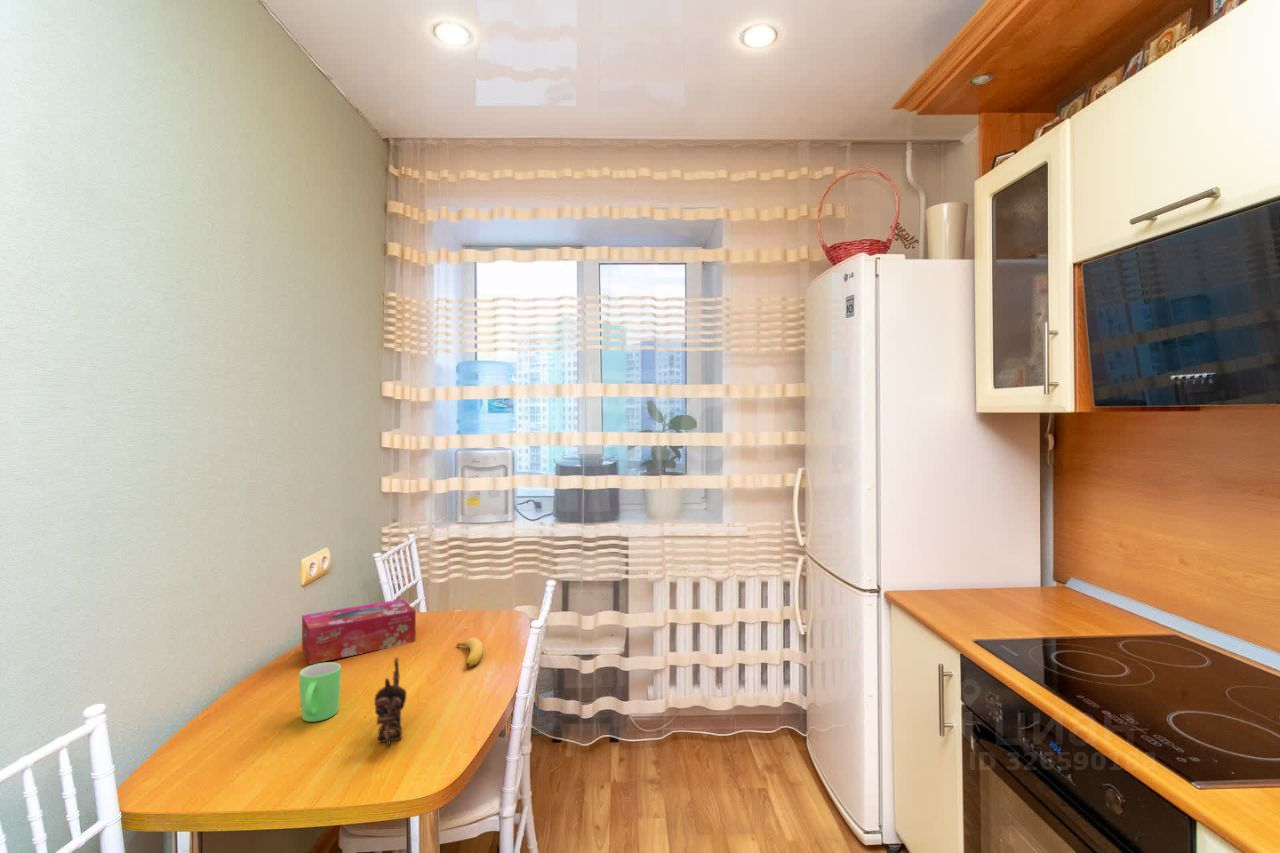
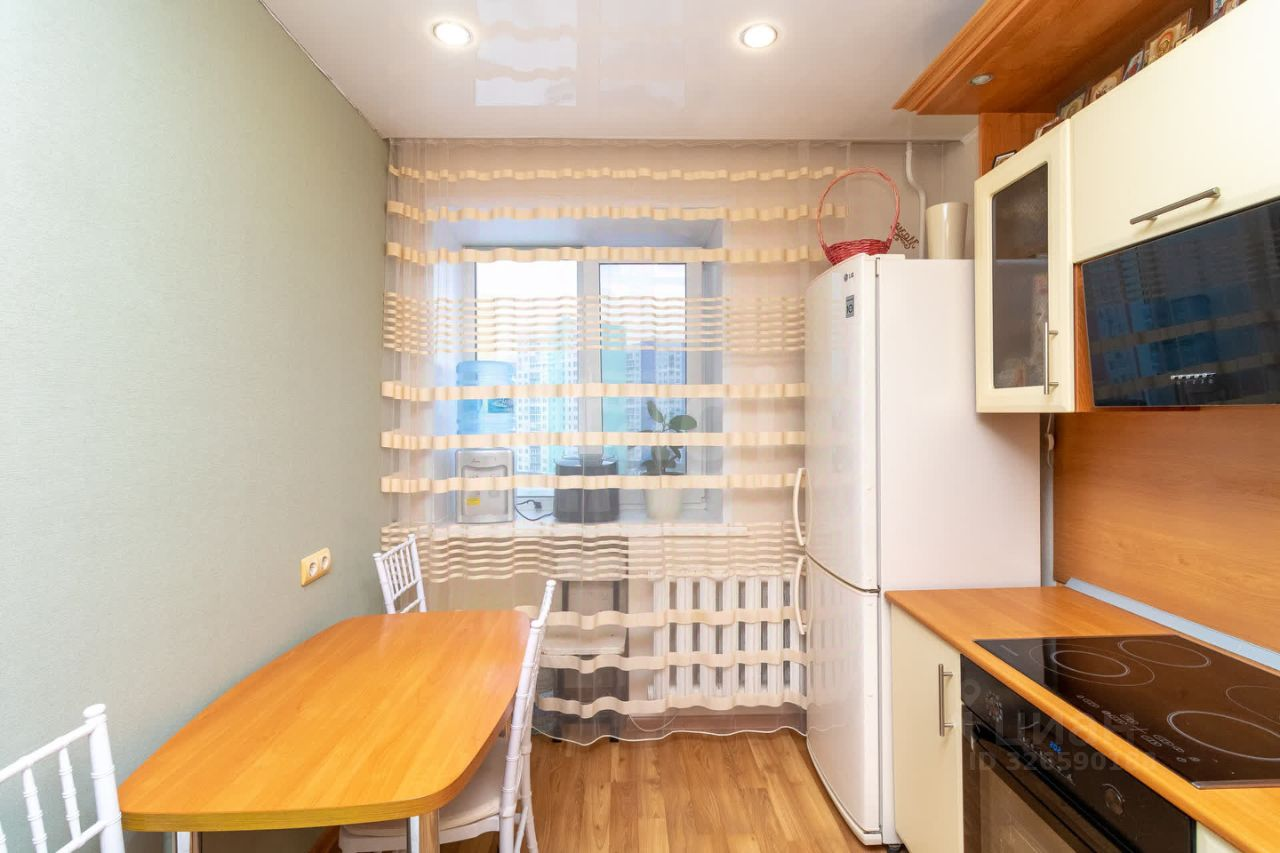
- teapot (390, 701)
- mug (317, 694)
- tissue box (359, 629)
- banana (470, 649)
